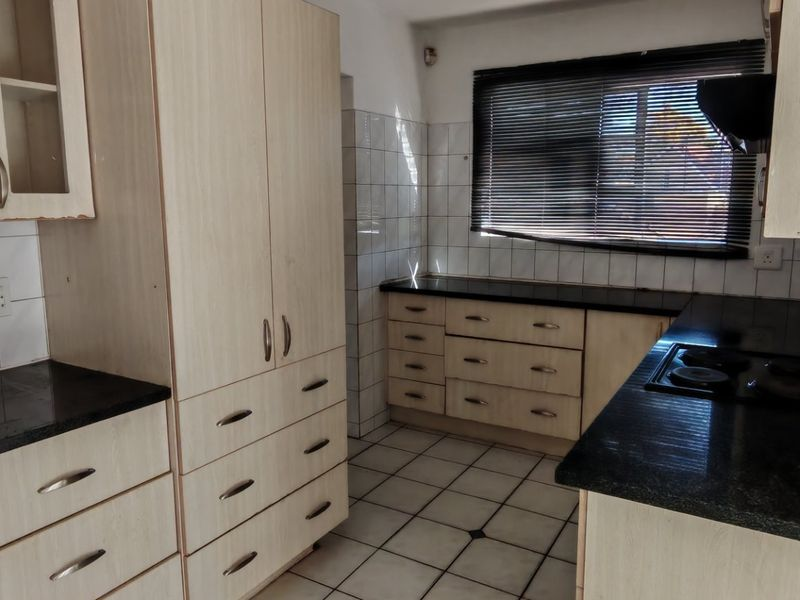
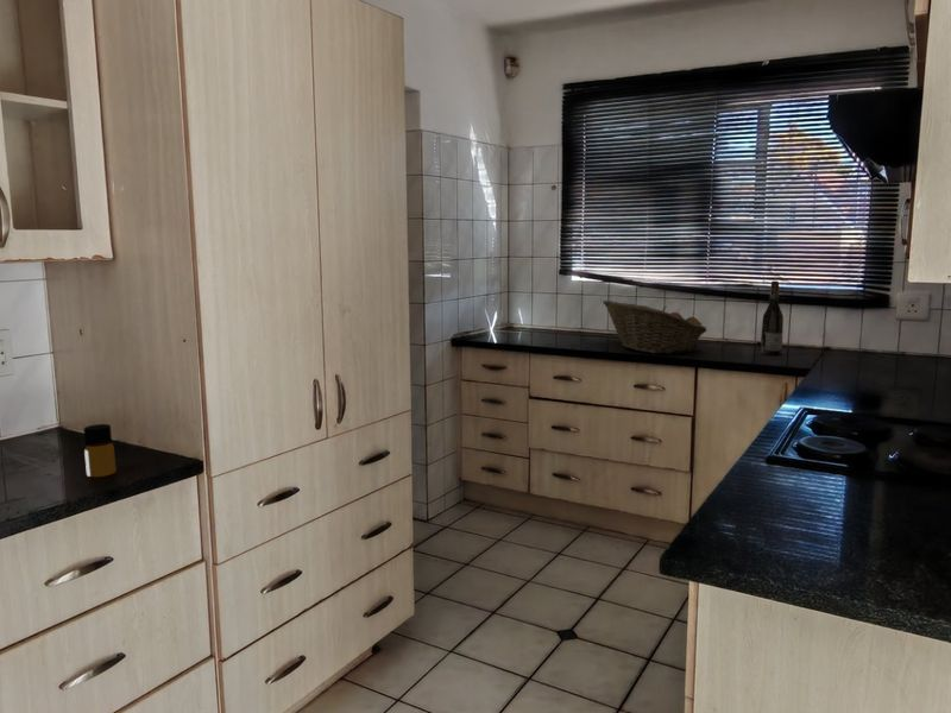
+ fruit basket (653, 324)
+ wine bottle (773, 317)
+ bottle (99, 449)
